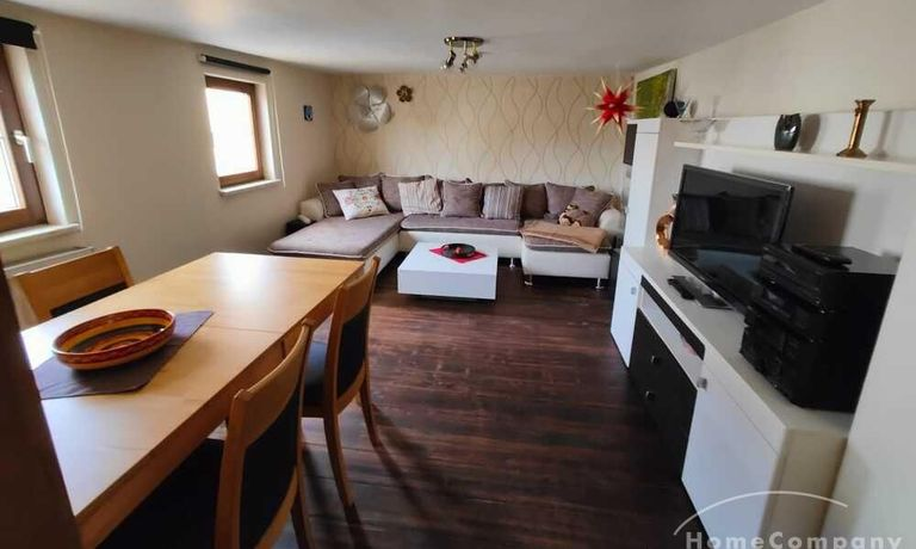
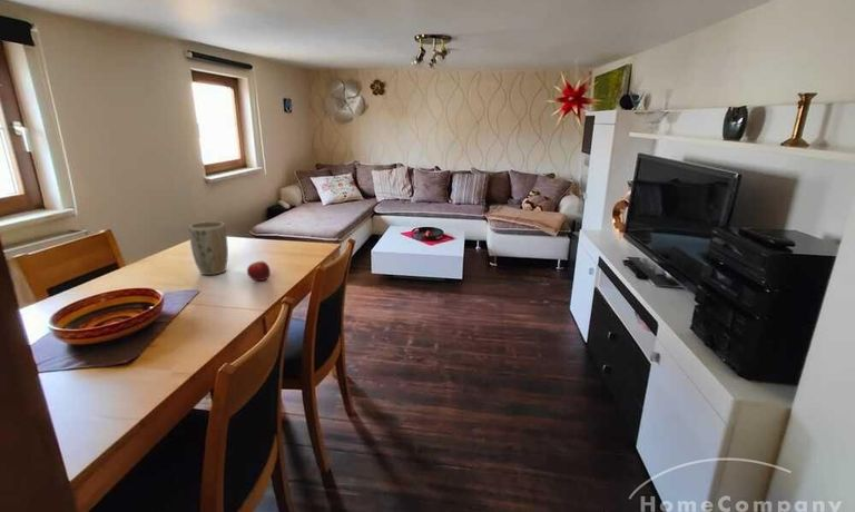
+ plant pot (209, 248)
+ fruit (258, 270)
